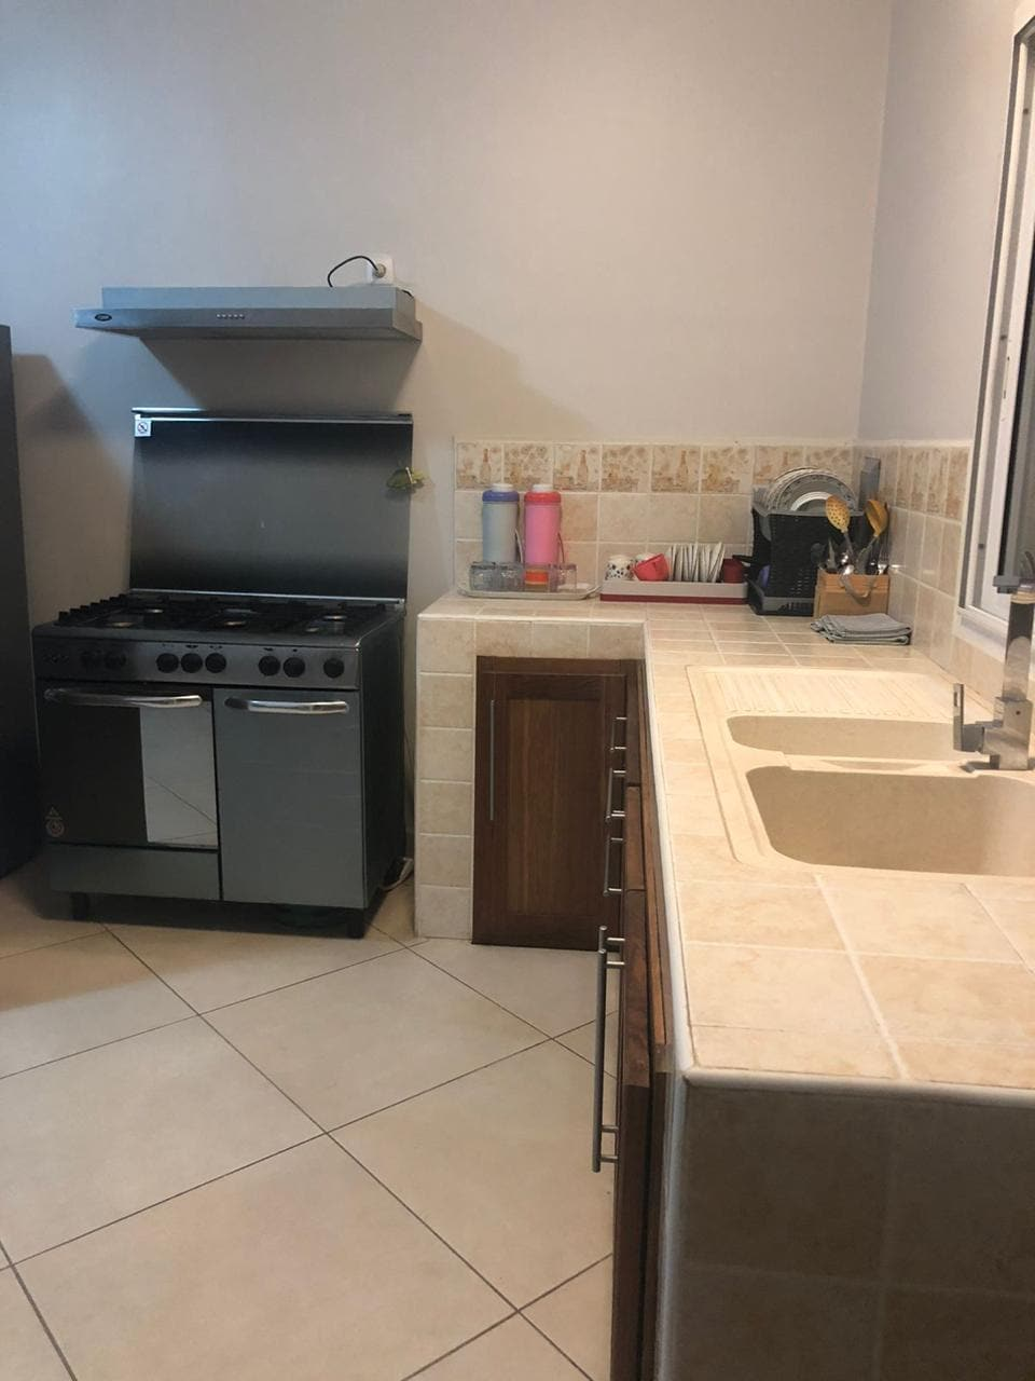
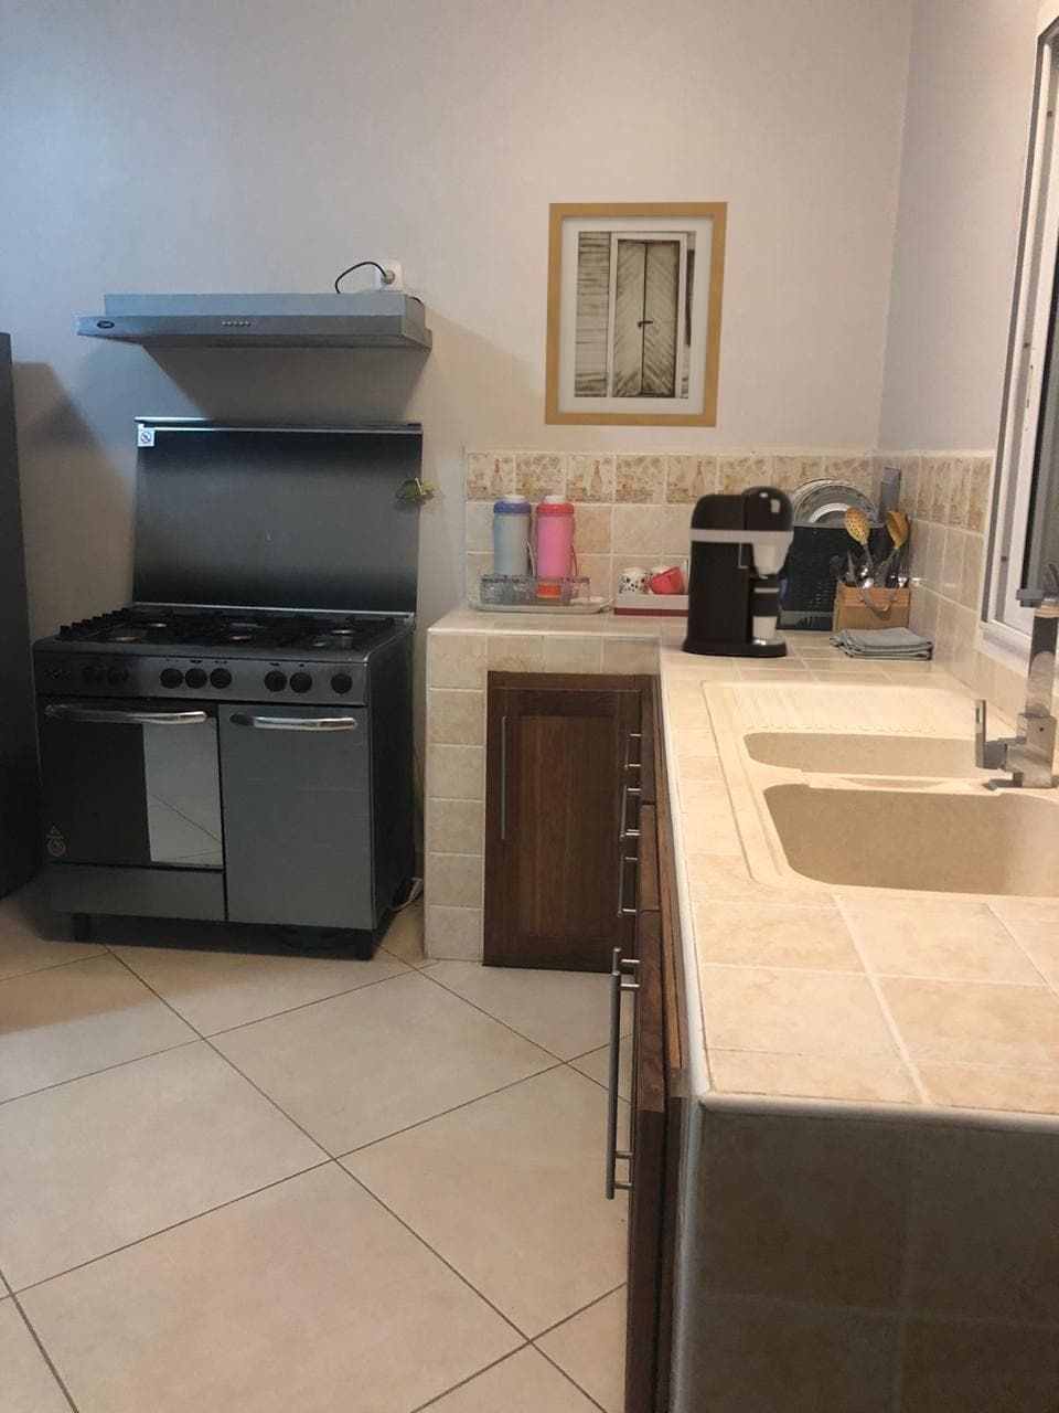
+ wall art (633, 316)
+ coffee maker (738, 569)
